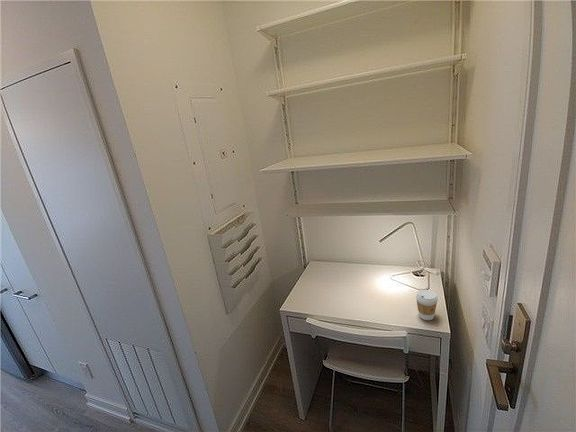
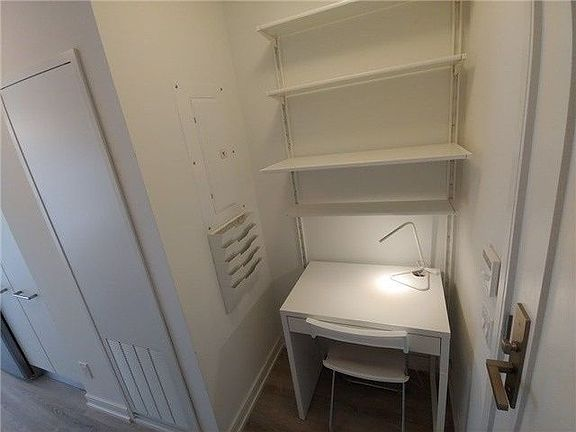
- coffee cup (426, 304)
